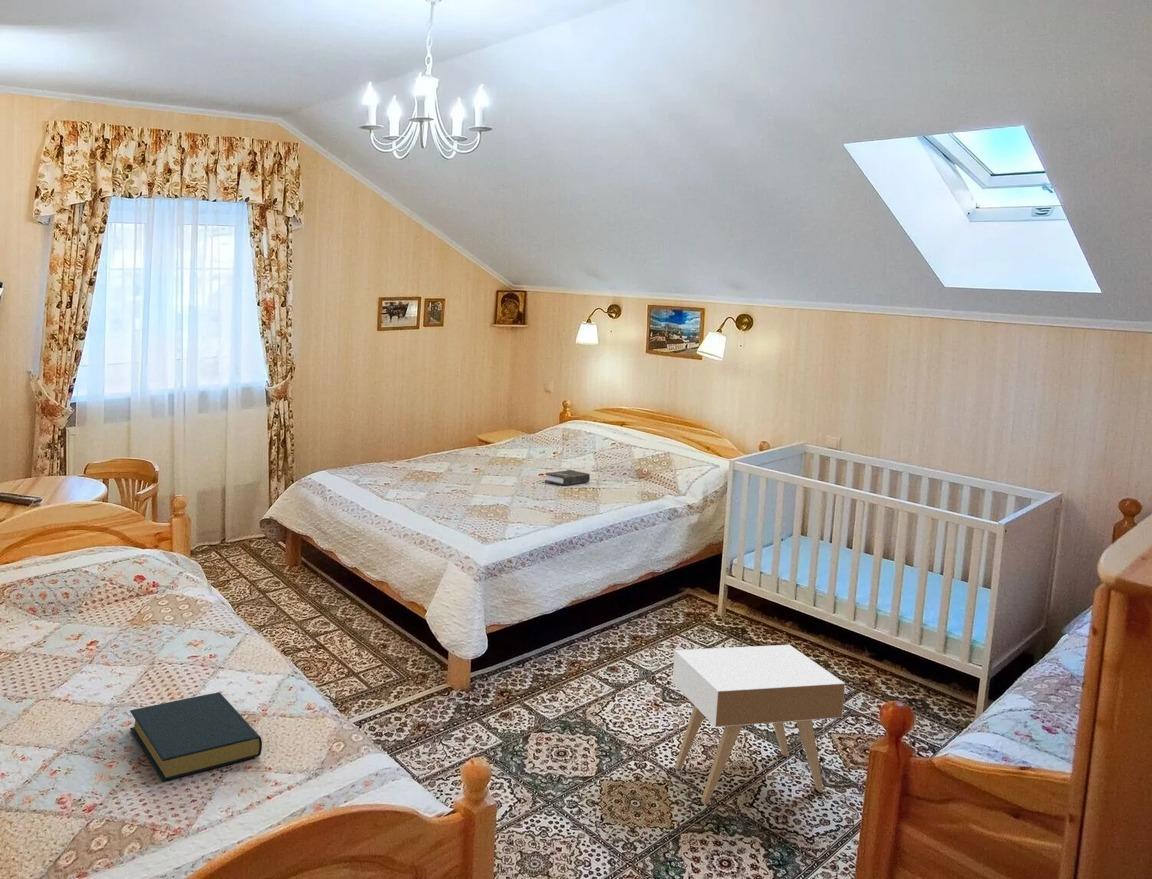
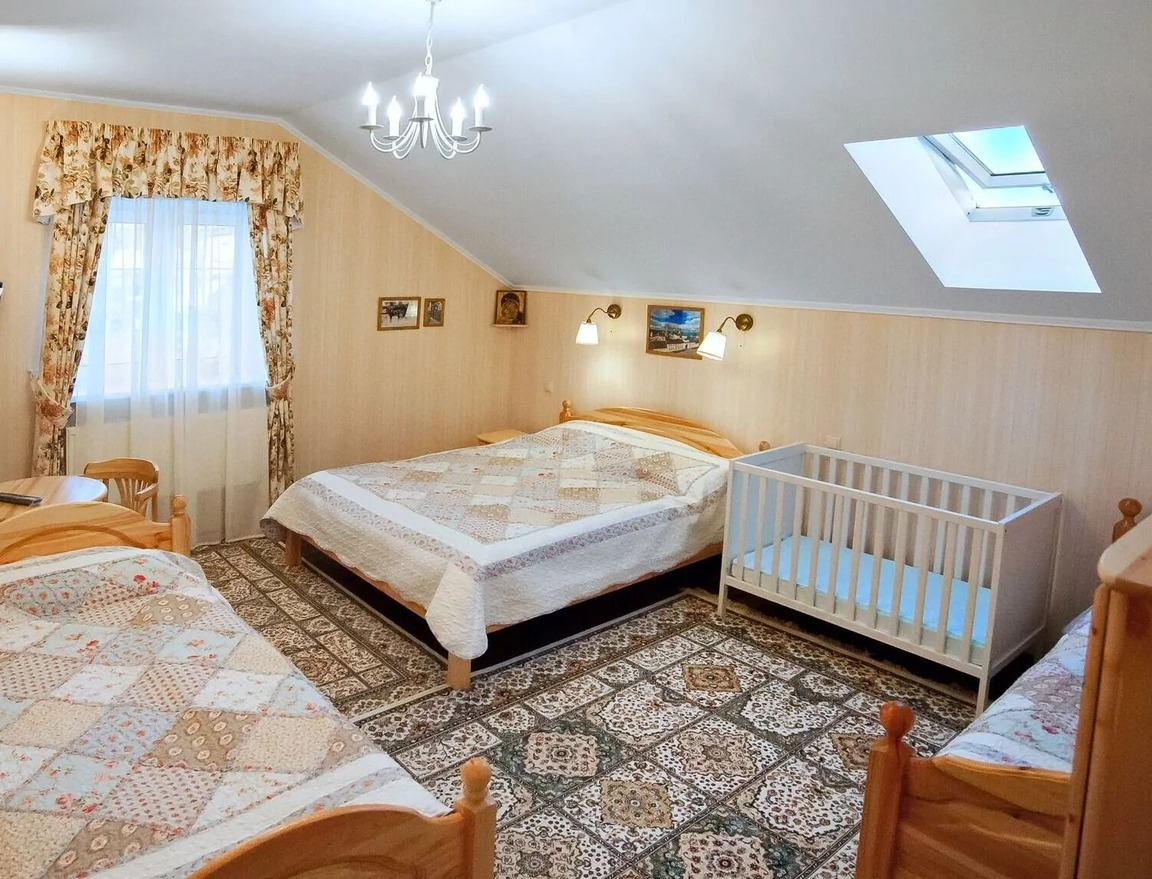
- hardback book (194, 732)
- nightstand (752, 723)
- hardback book (567, 477)
